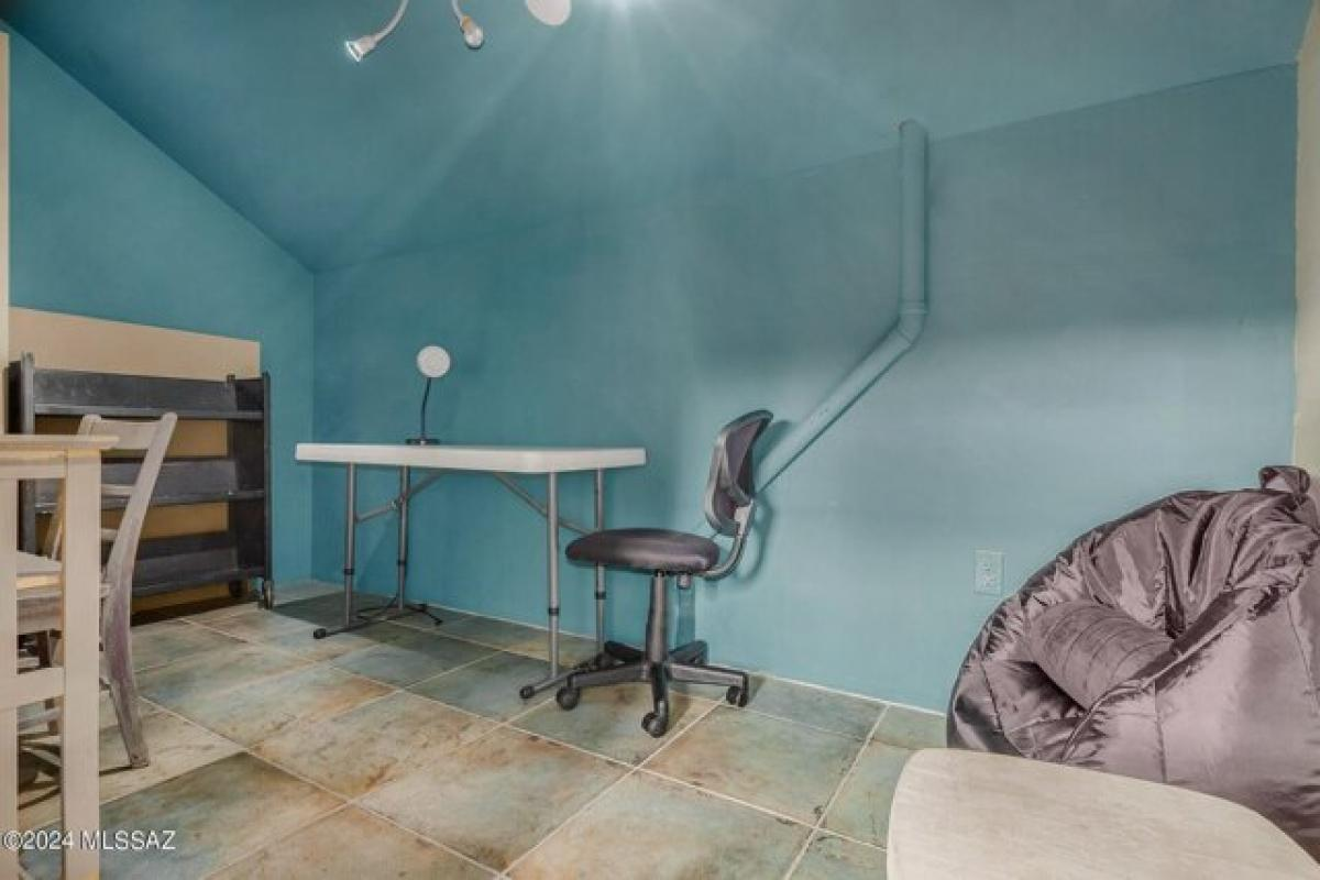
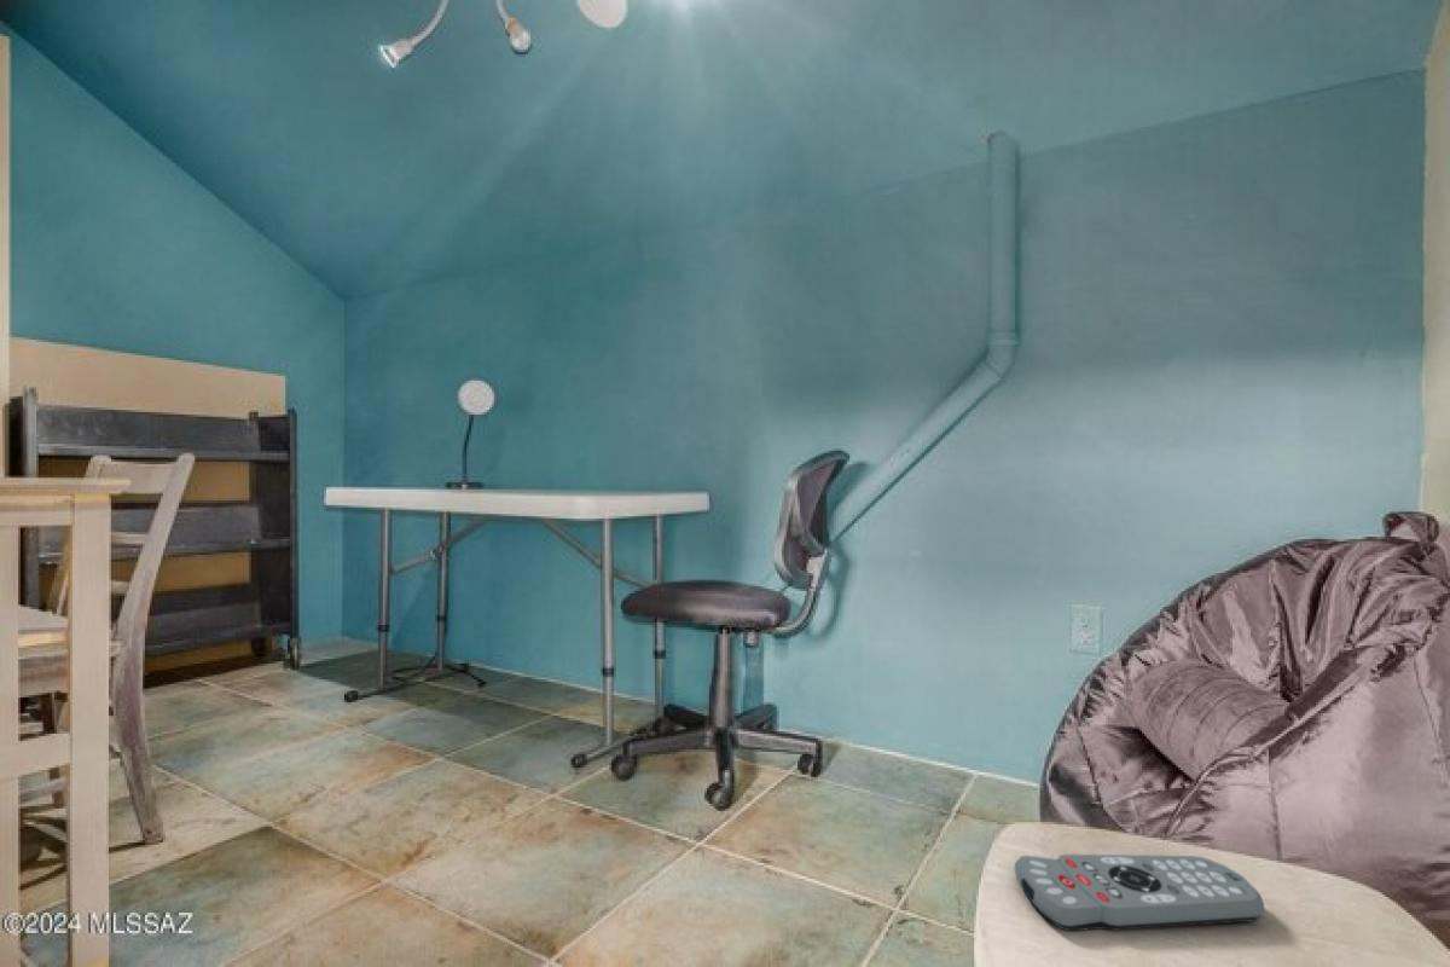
+ remote control (1137, 890)
